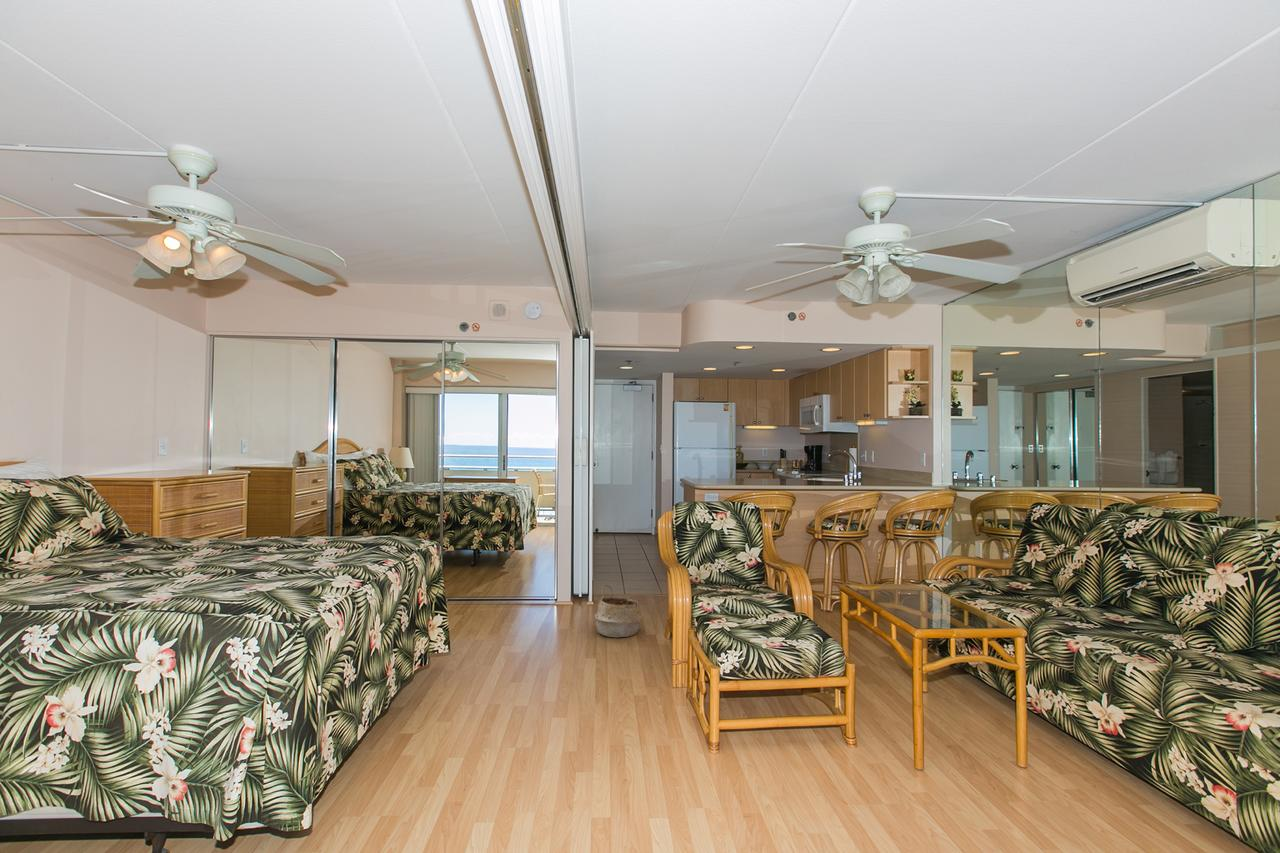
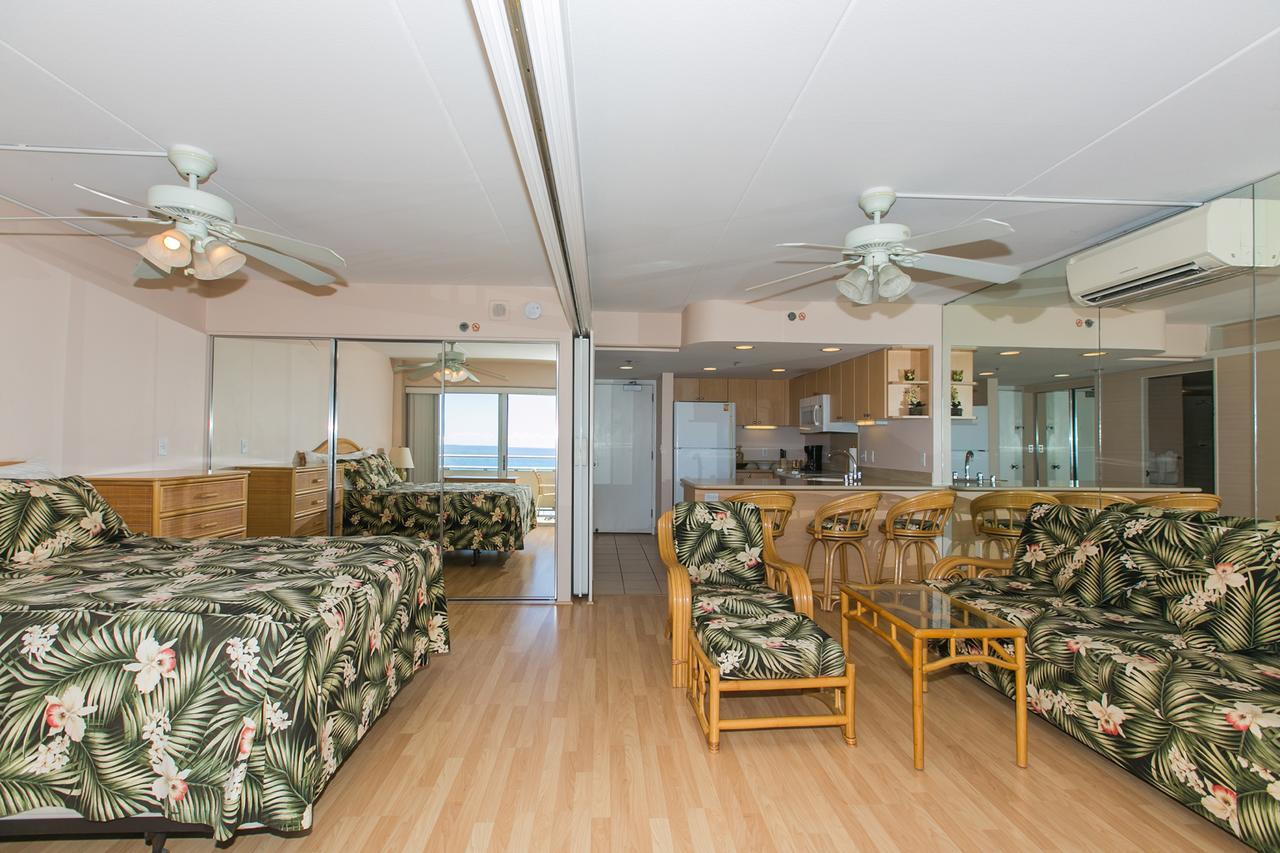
- woven basket (619, 611)
